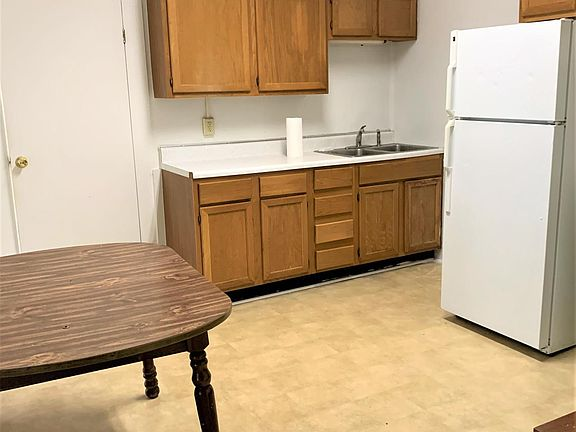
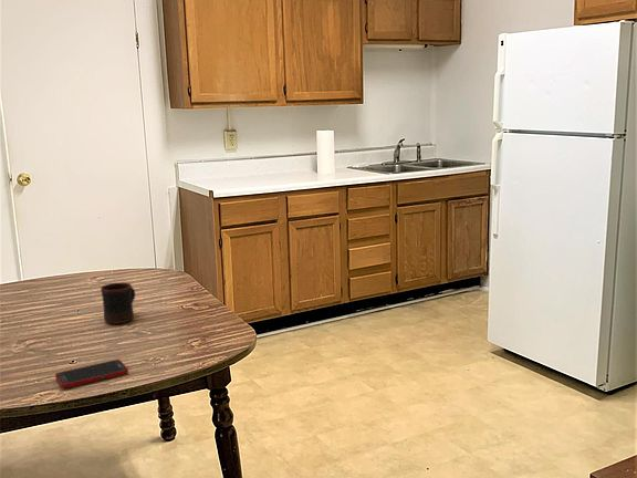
+ cell phone (92, 373)
+ mug (122, 301)
